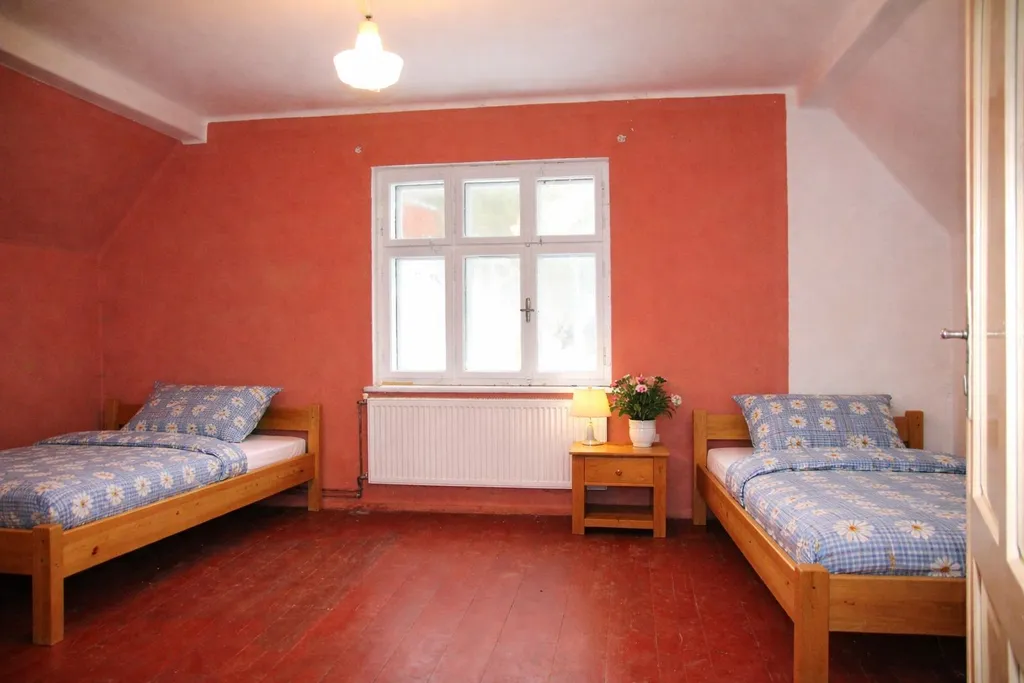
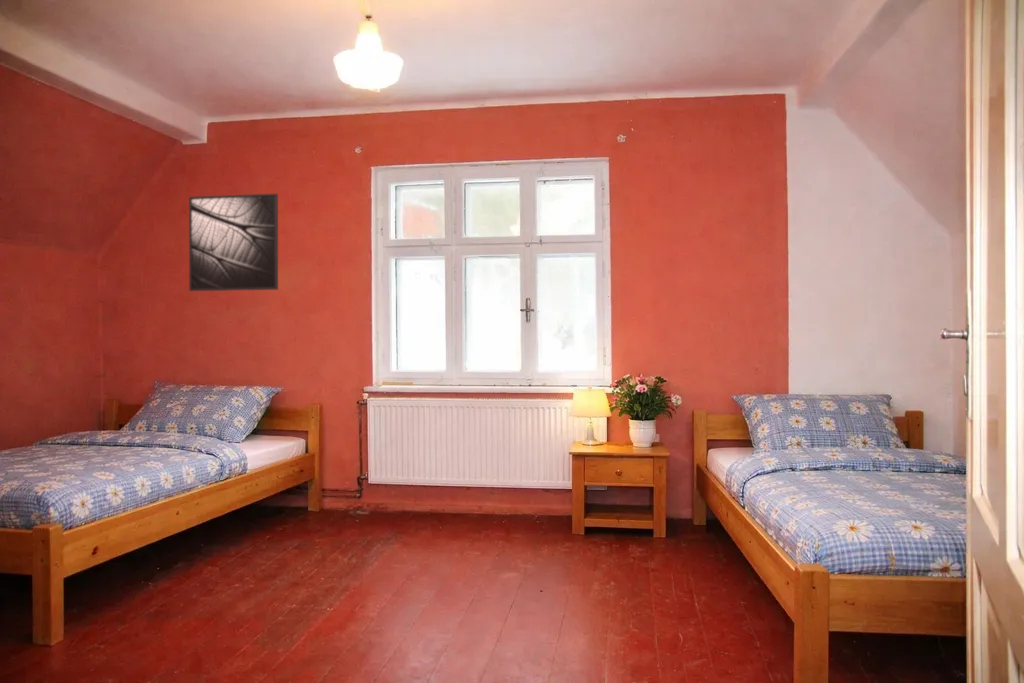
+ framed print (233, 242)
